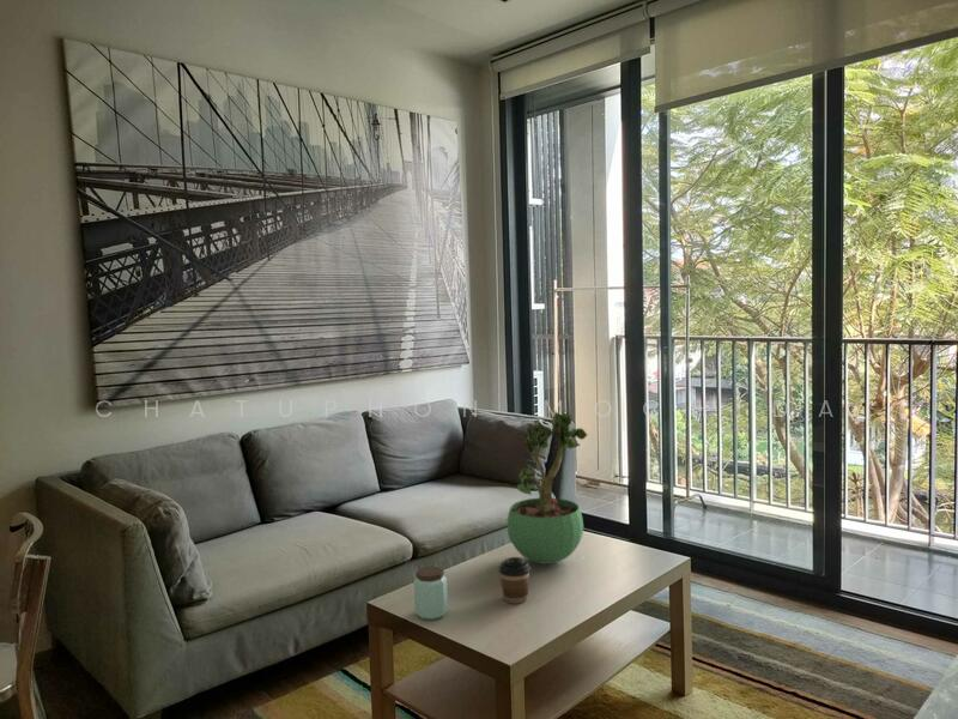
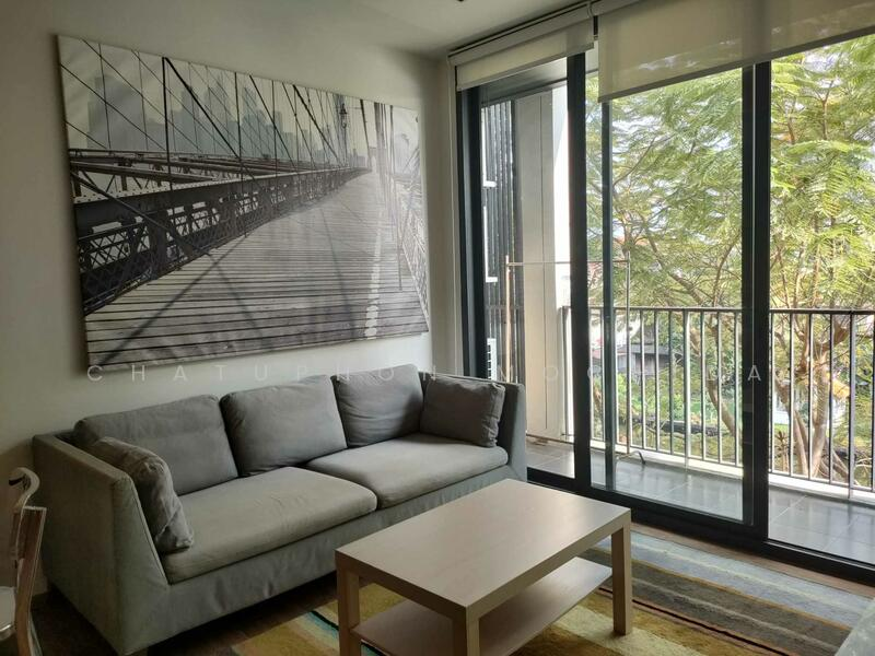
- potted plant (546, 485)
- coffee cup (514, 578)
- peanut butter (430, 592)
